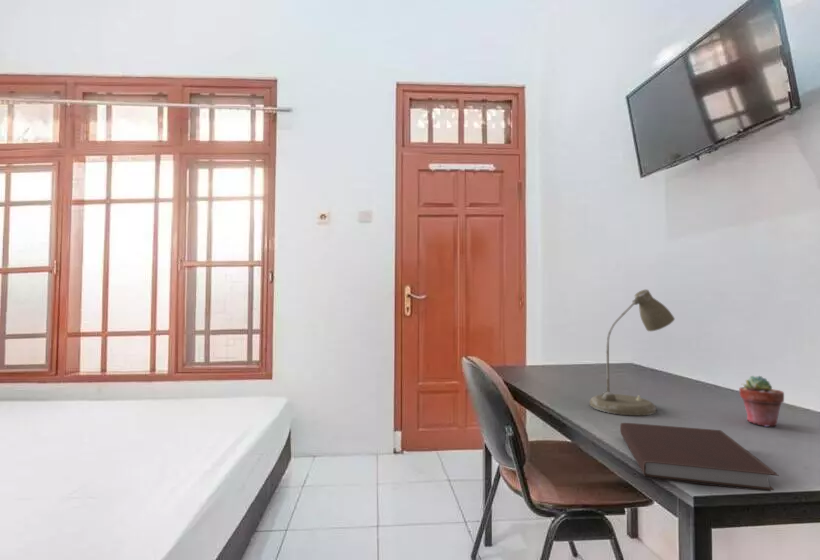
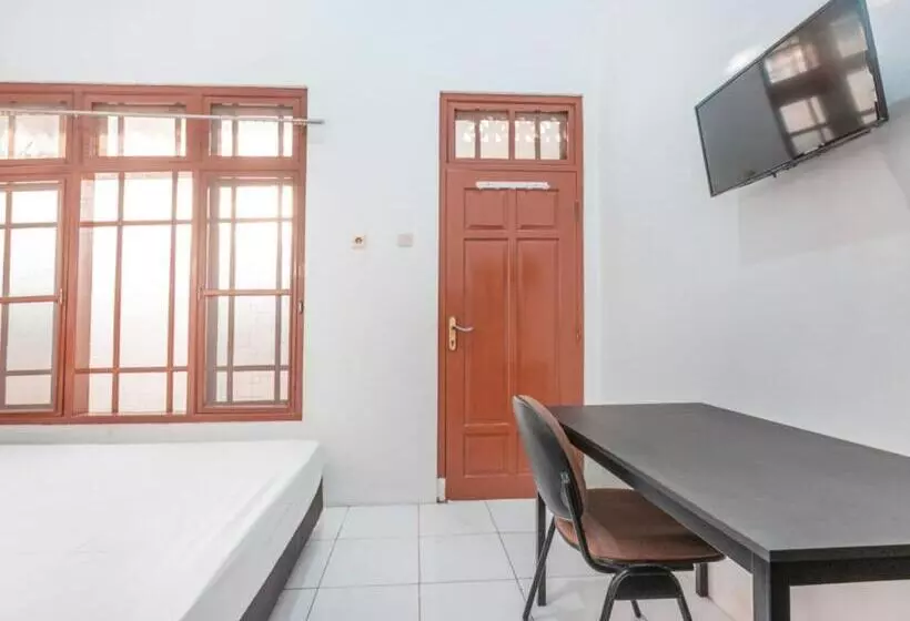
- desk lamp (608, 347)
- notebook (686, 451)
- potted succulent (761, 399)
